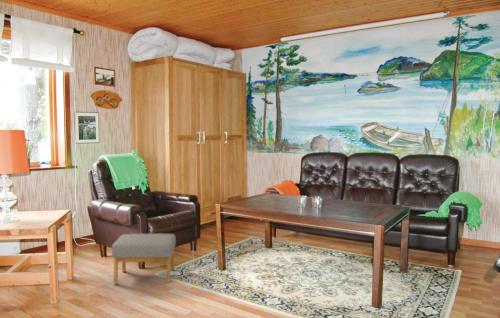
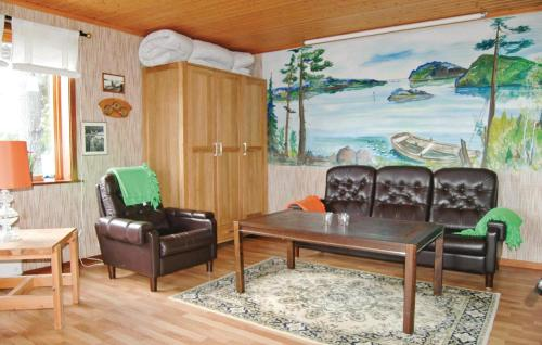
- footstool (145, 257)
